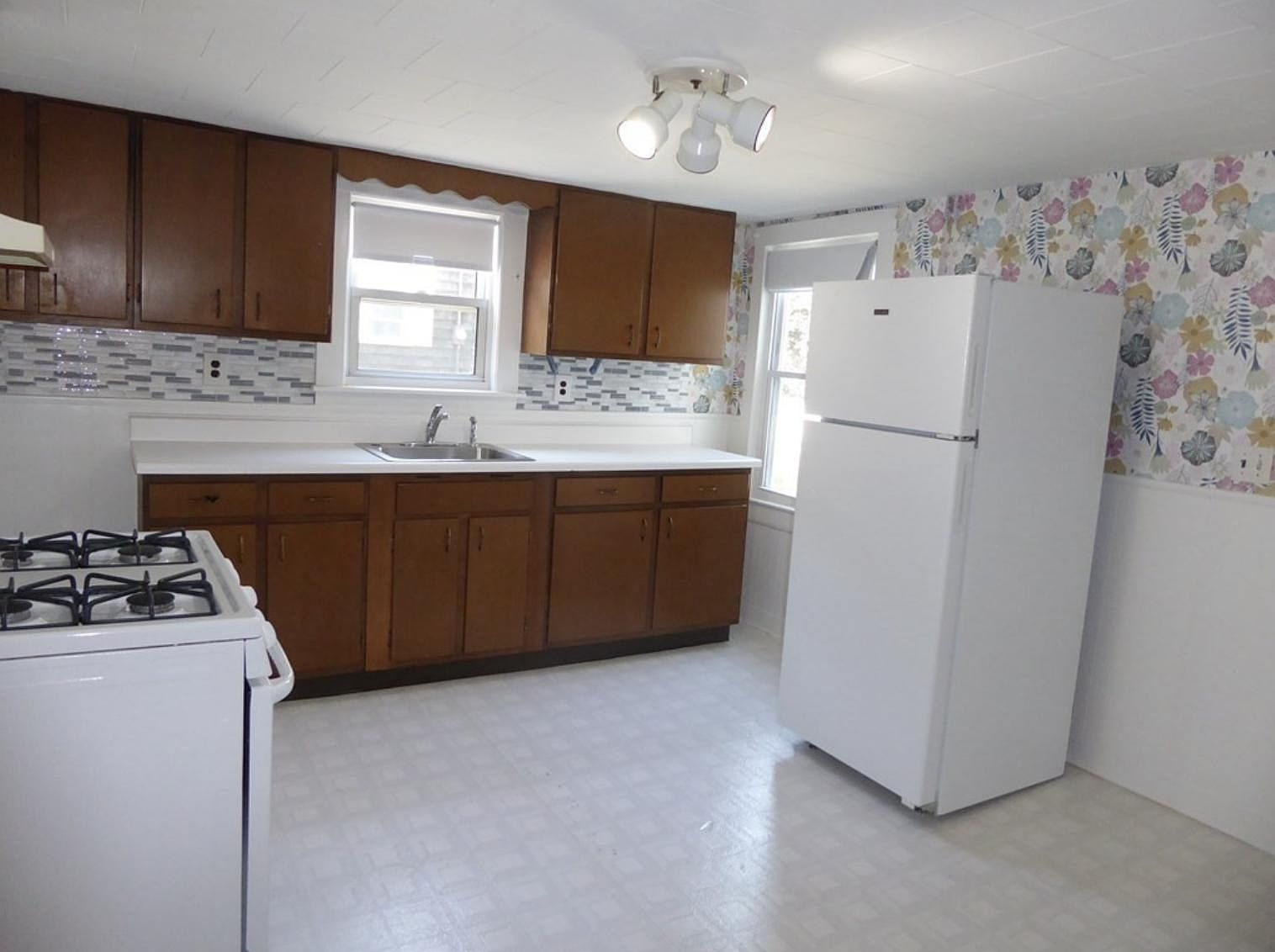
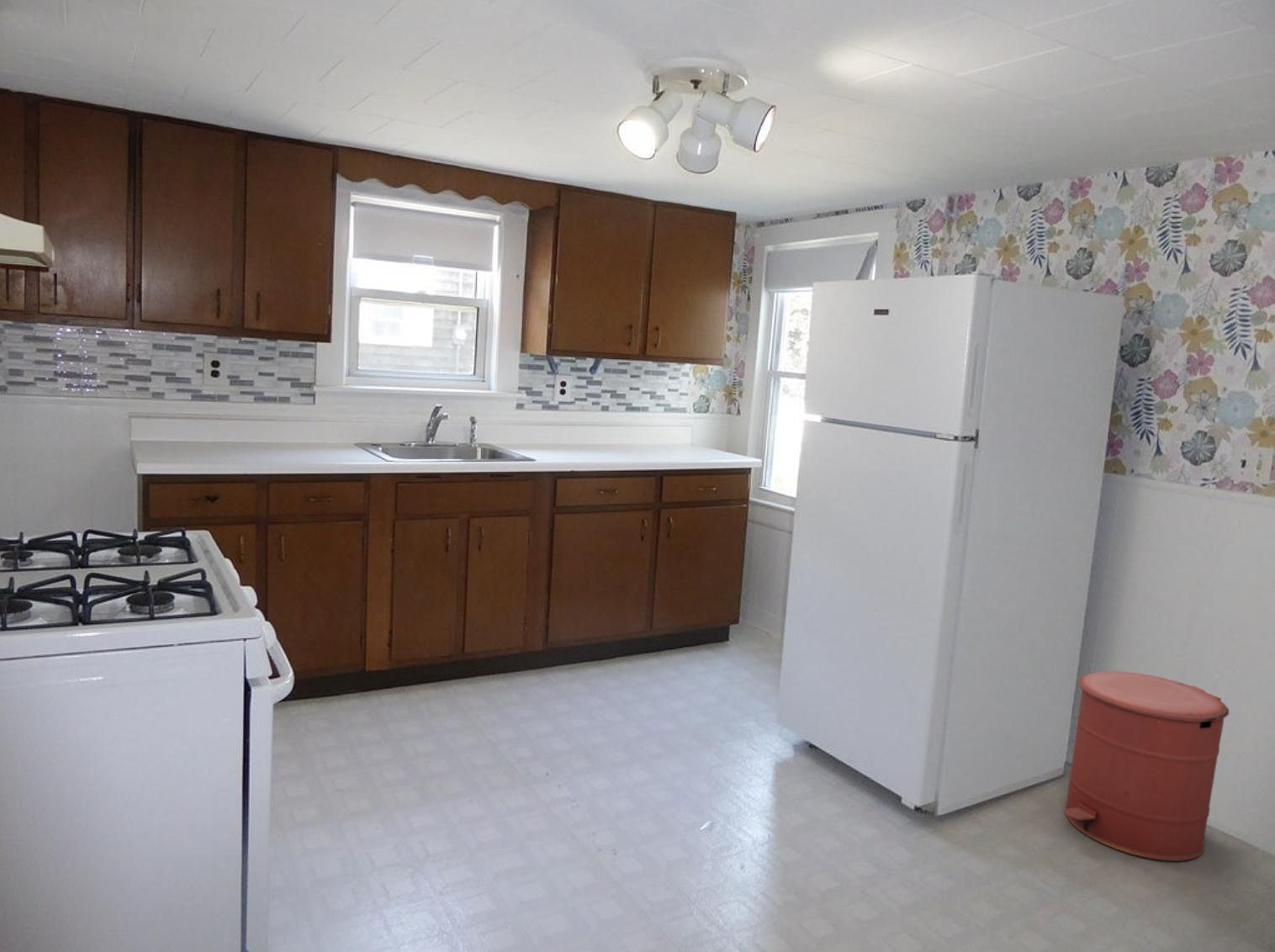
+ trash can (1140, 759)
